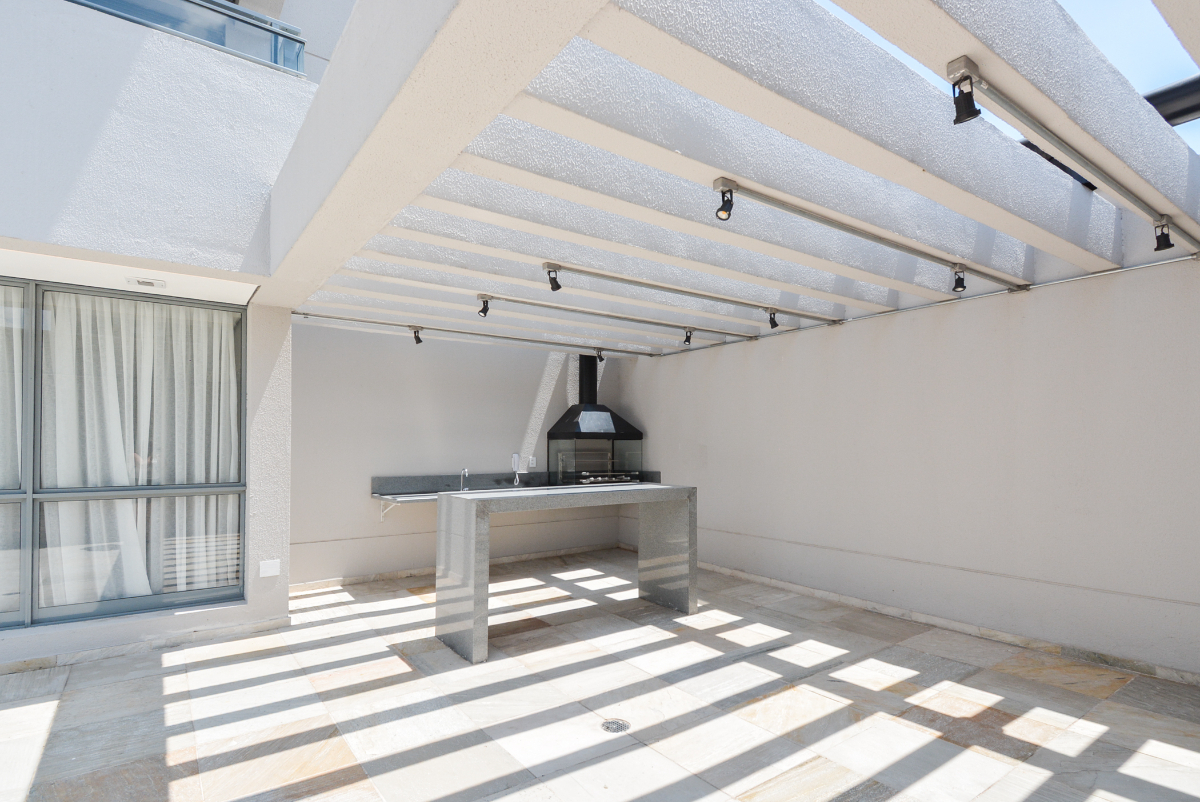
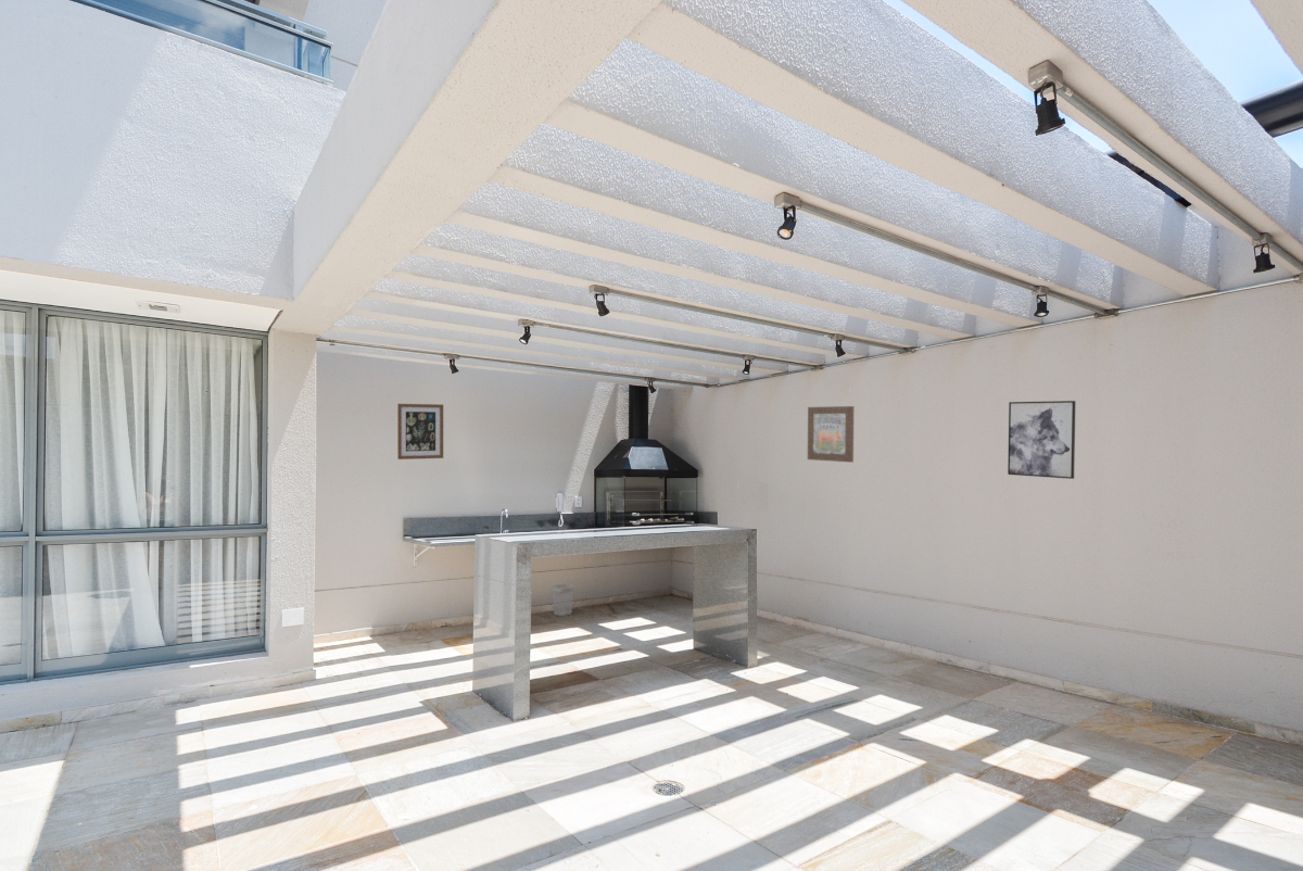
+ wall art (1040, 439)
+ wall art (420, 431)
+ wastebasket (562, 599)
+ wall art (830, 433)
